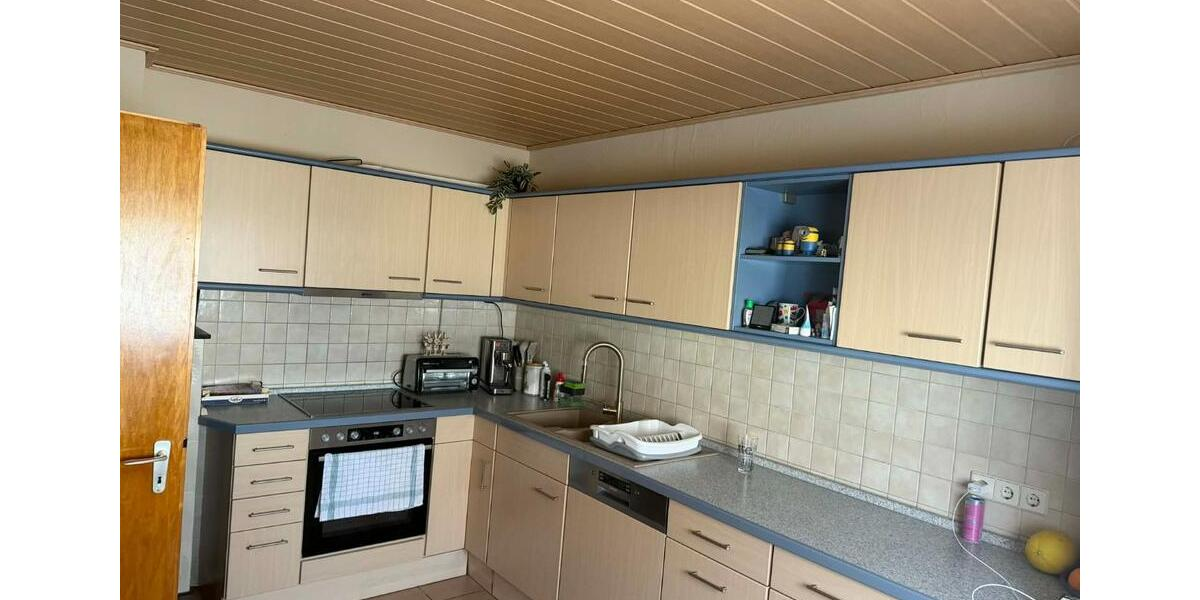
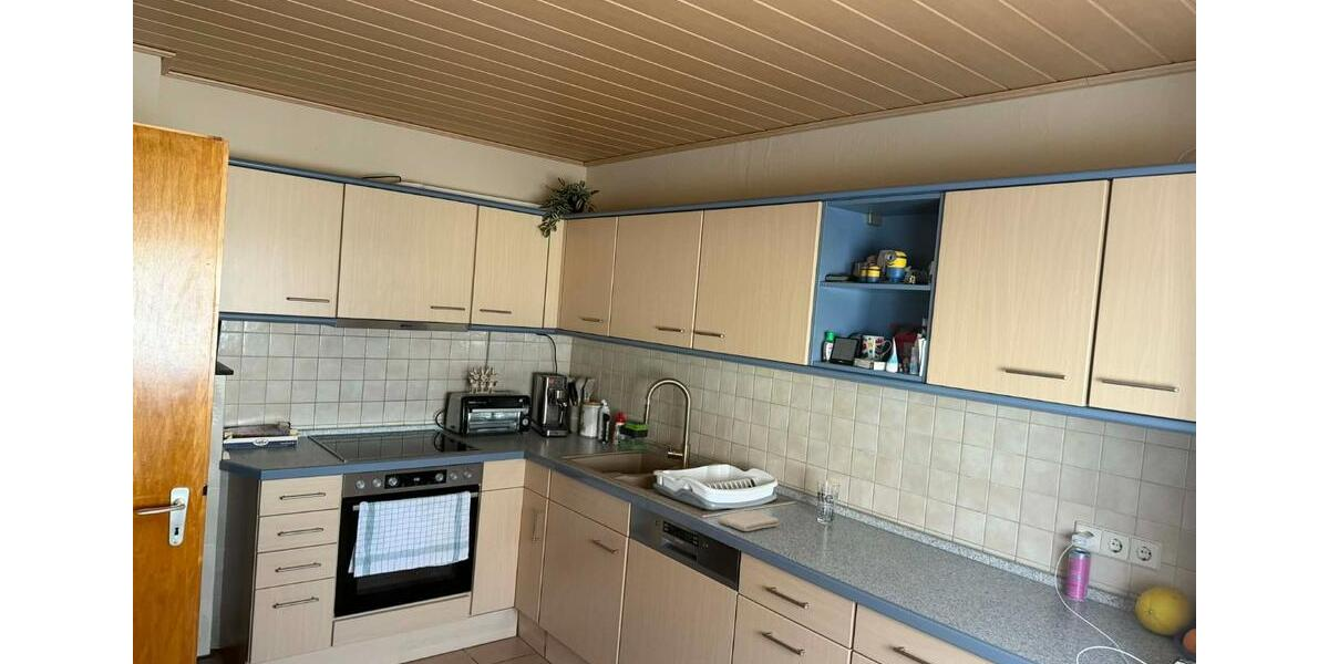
+ washcloth (749, 520)
